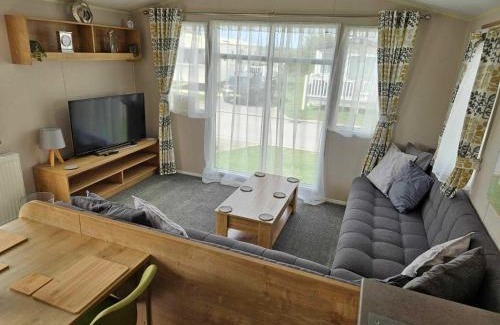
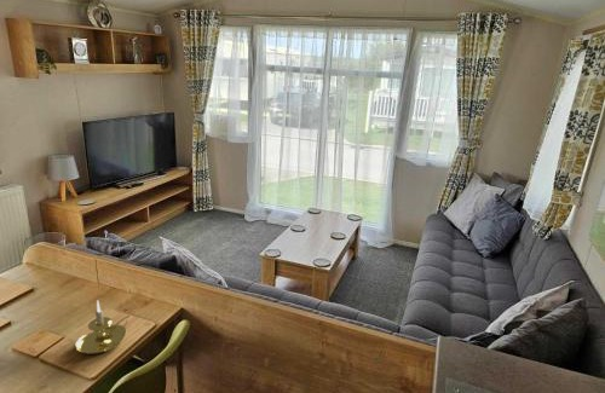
+ candle holder (103, 319)
